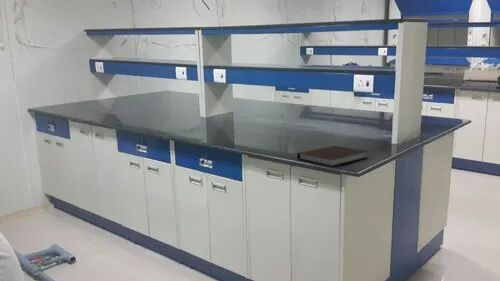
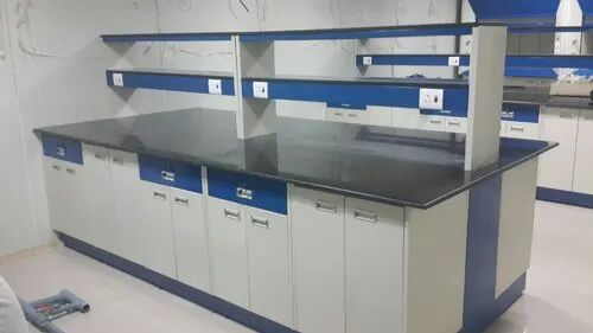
- notebook (332, 155)
